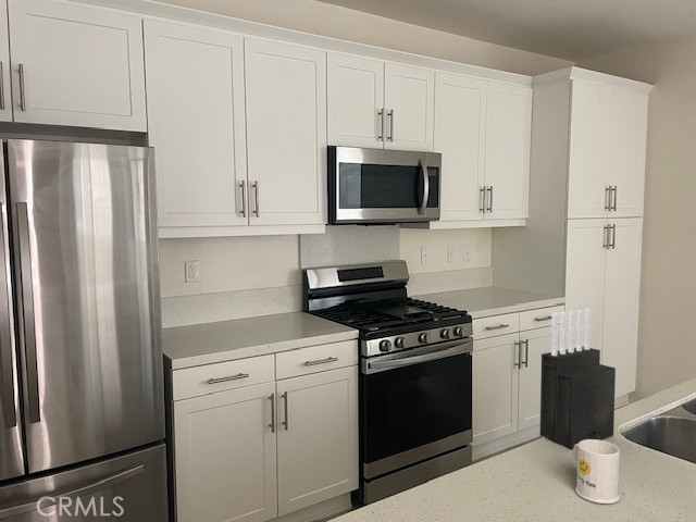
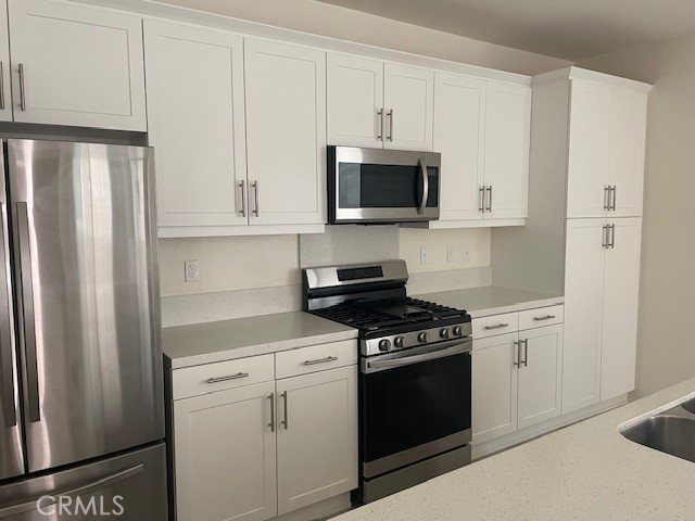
- mug (593, 468)
- knife block (581, 375)
